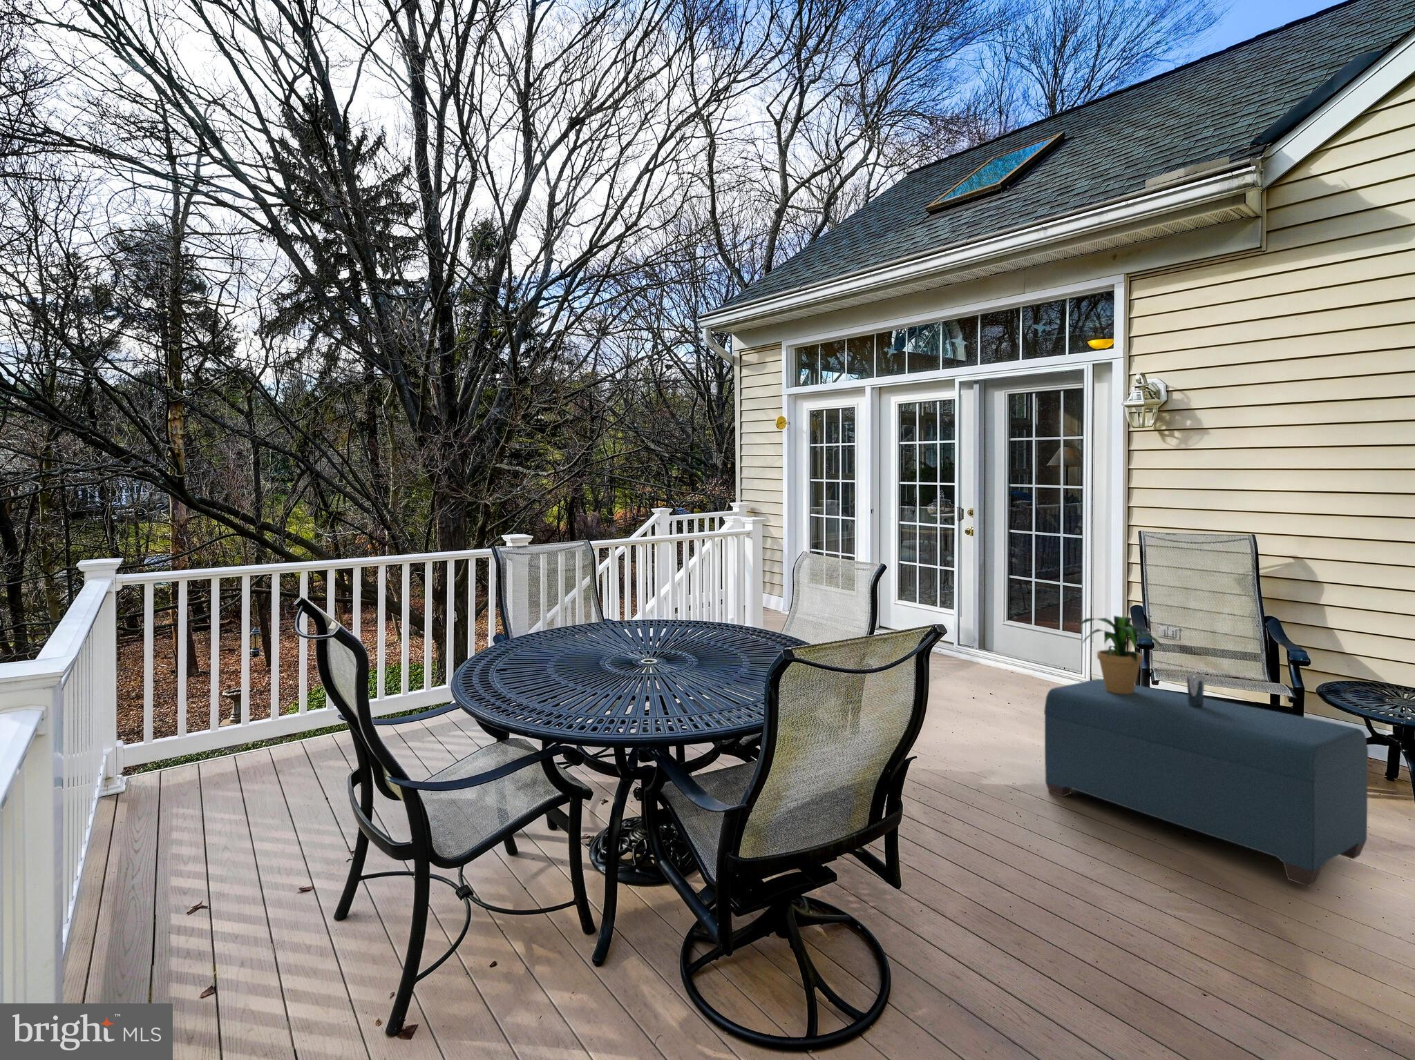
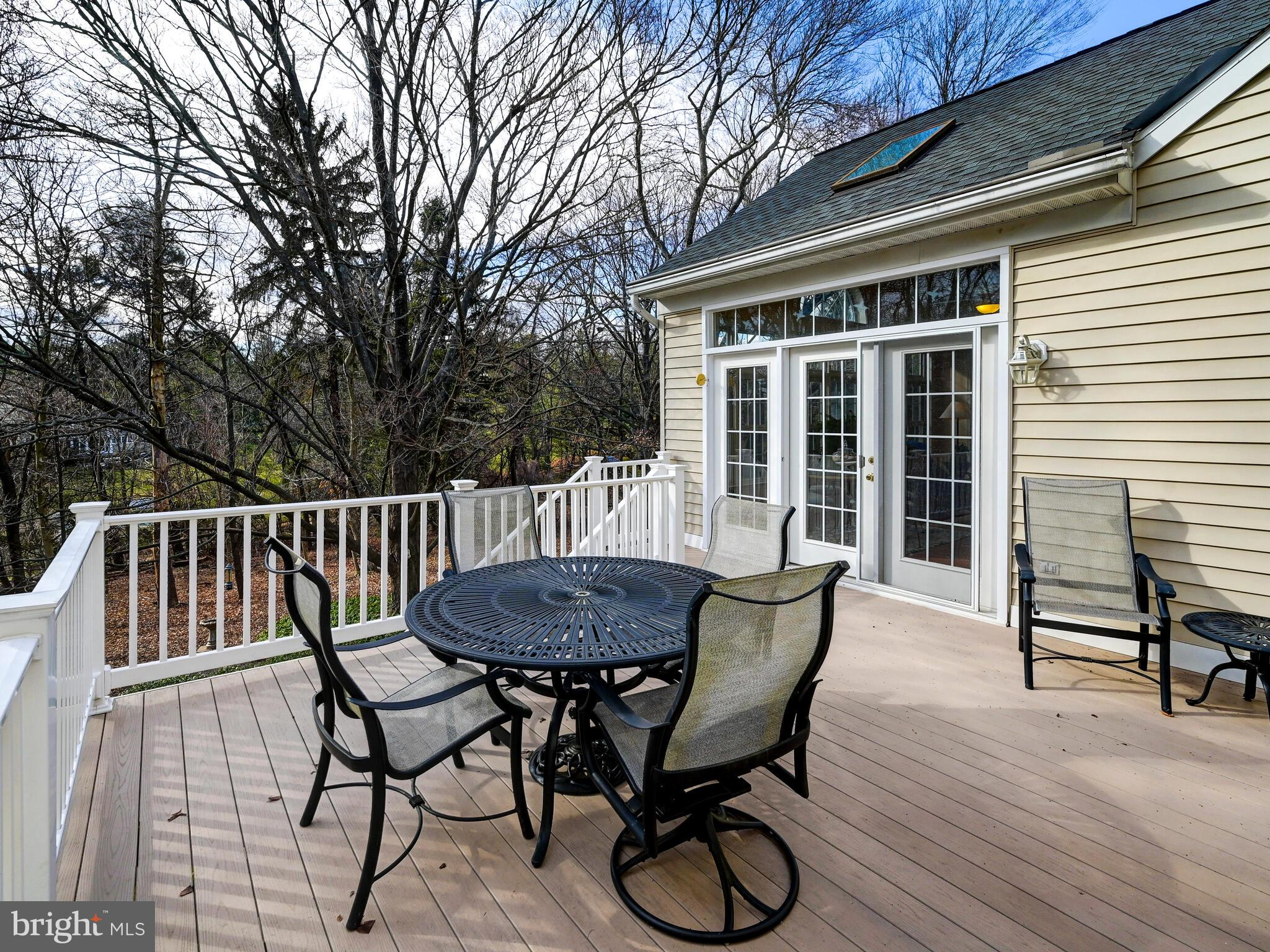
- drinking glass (1196, 690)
- bench (1190, 763)
- potted plant (1119, 655)
